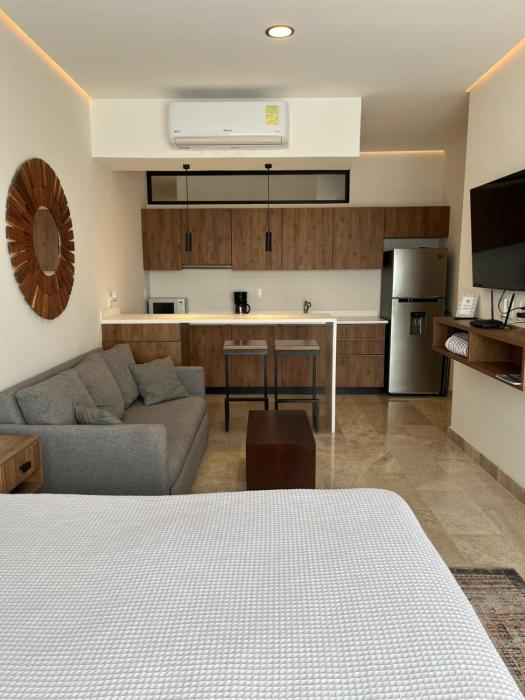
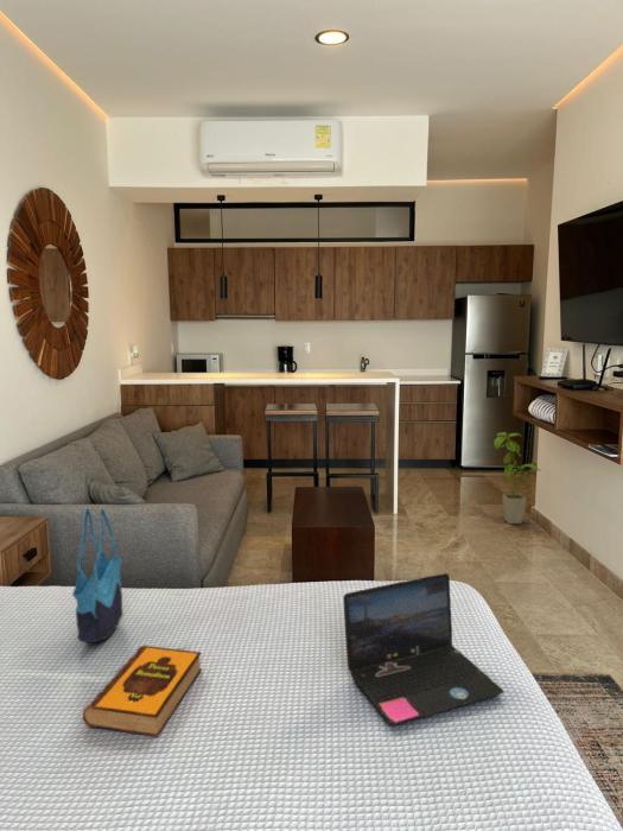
+ house plant (513, 478)
+ tote bag (97, 572)
+ hardback book (146, 685)
+ laptop (421, 643)
